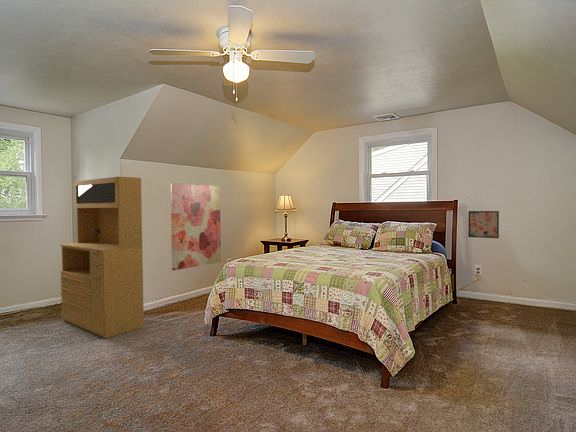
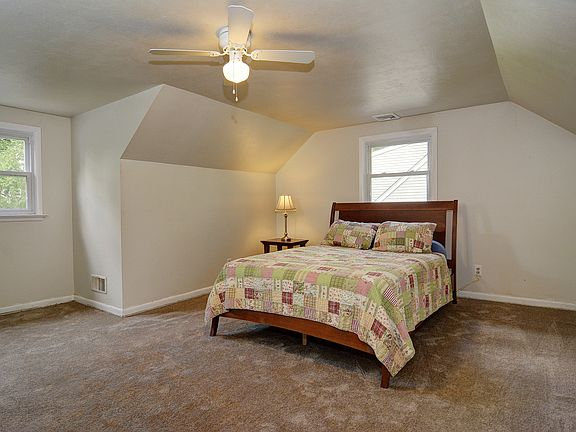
- drawer (99, 251)
- wall art (197, 225)
- wall art (483, 224)
